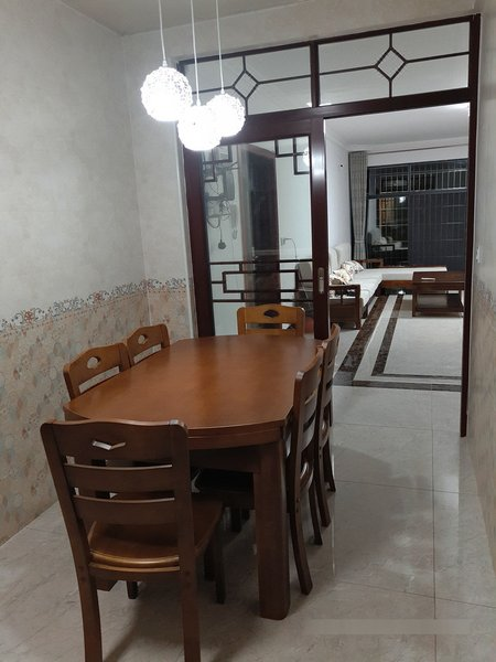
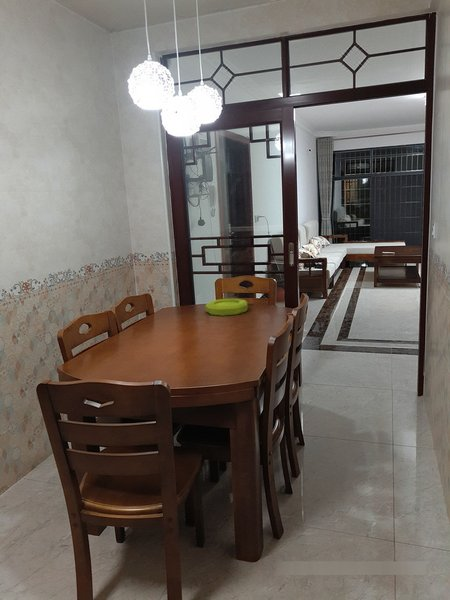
+ bowl (227, 306)
